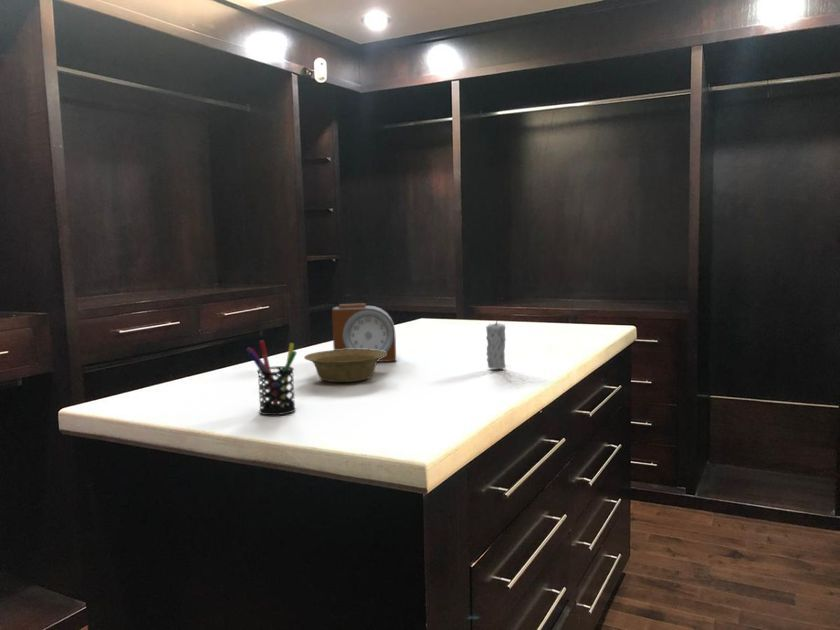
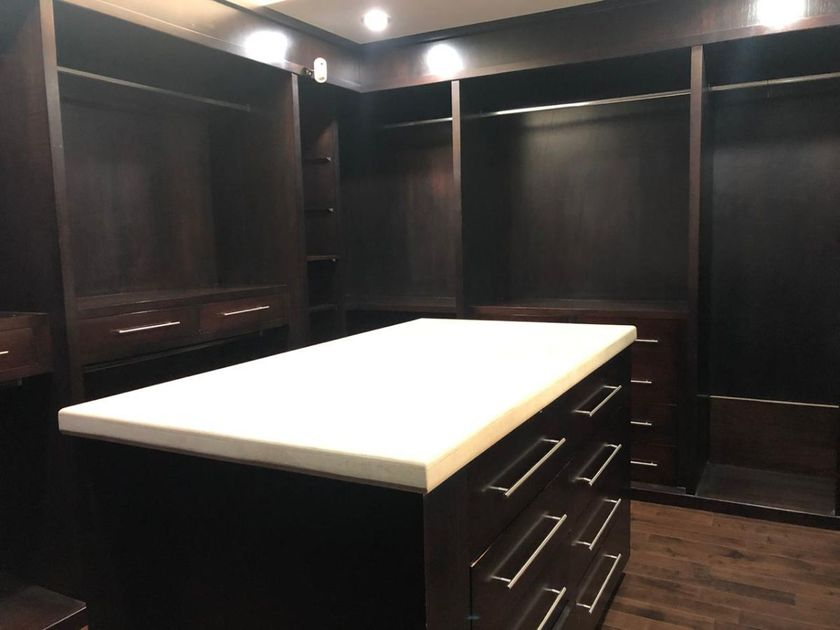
- pen holder (277, 375)
- bowl (345, 366)
- alarm clock (364, 332)
- candle (495, 341)
